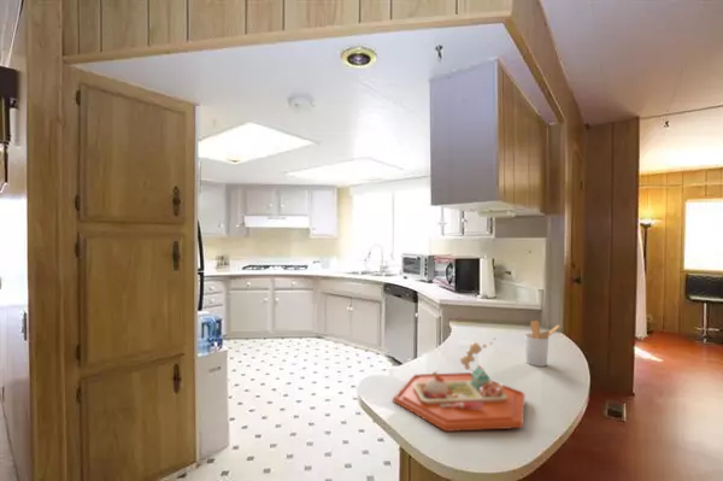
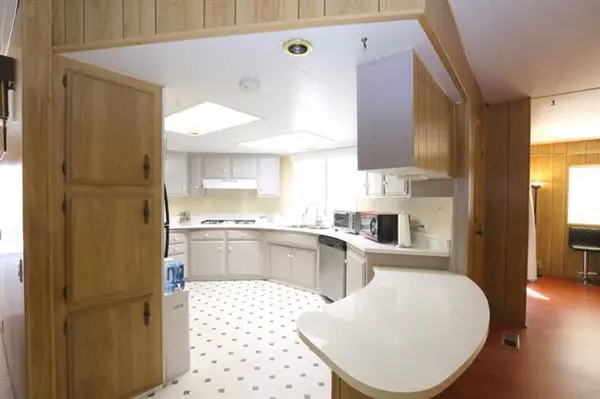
- utensil holder (542, 342)
- food tray (459, 373)
